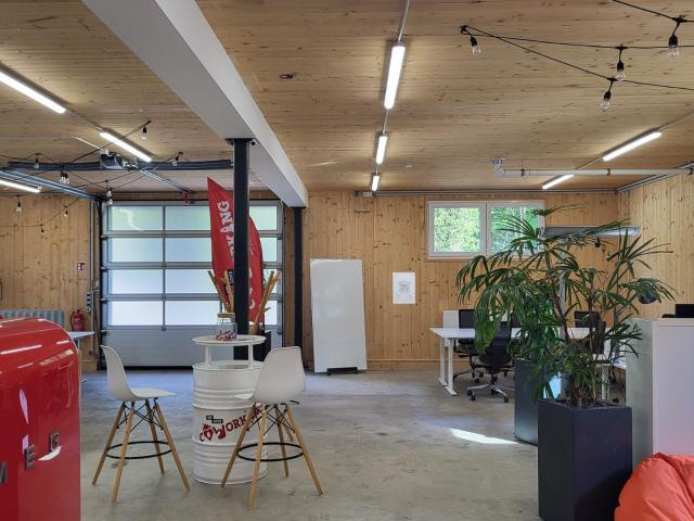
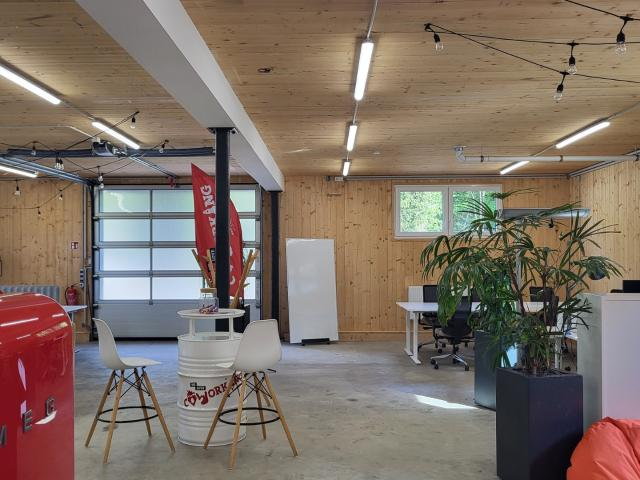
- wall art (403, 288)
